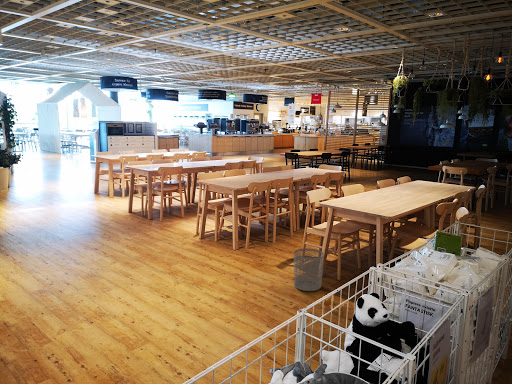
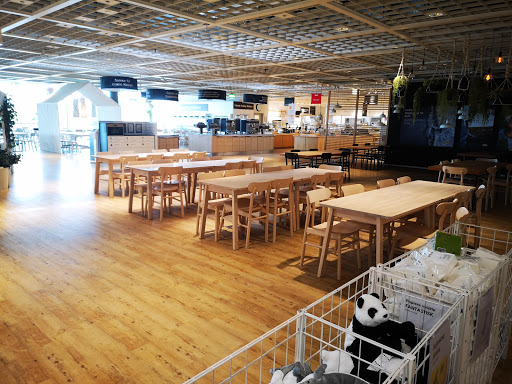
- waste bin (308, 269)
